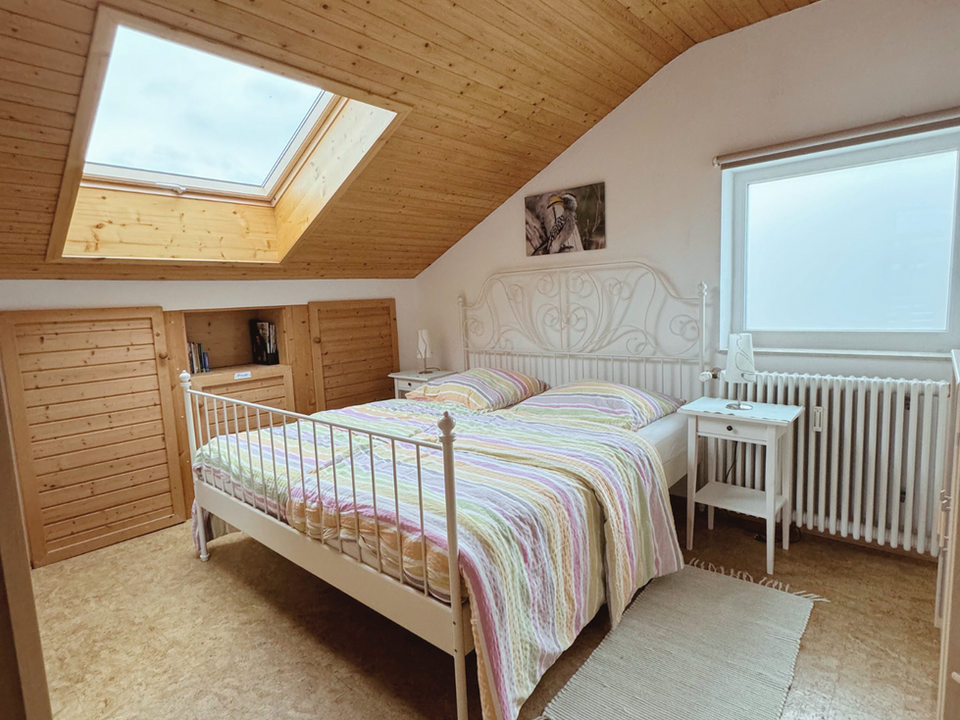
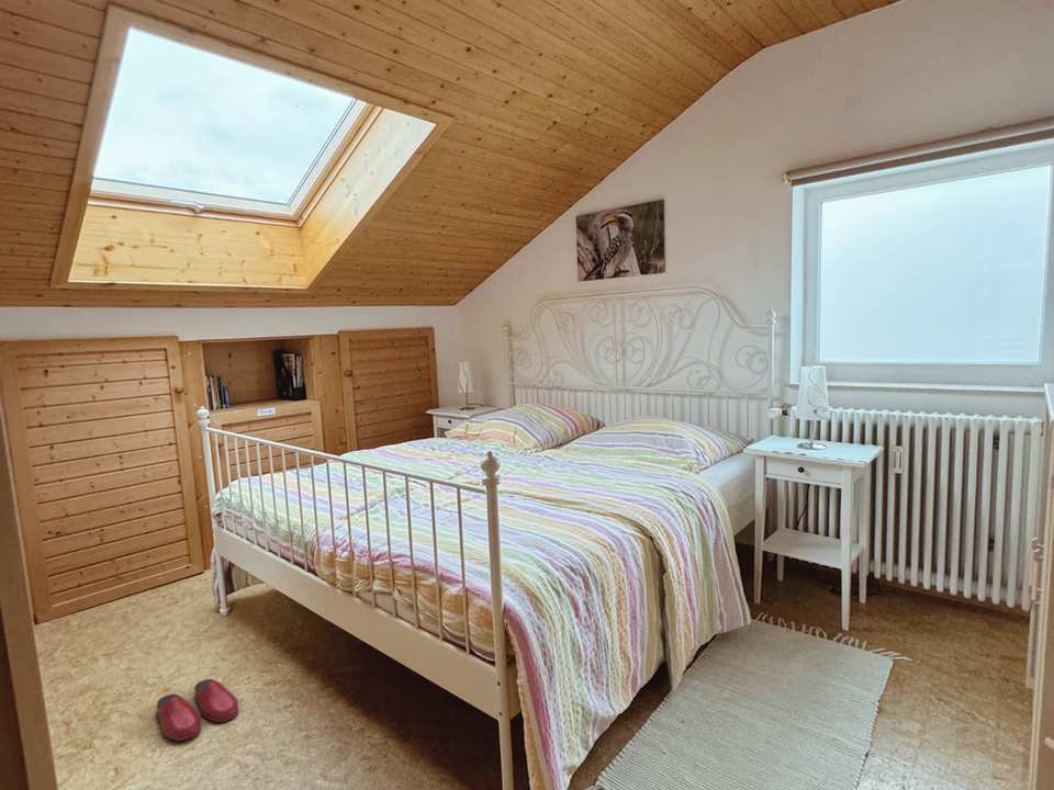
+ slippers (197, 700)
